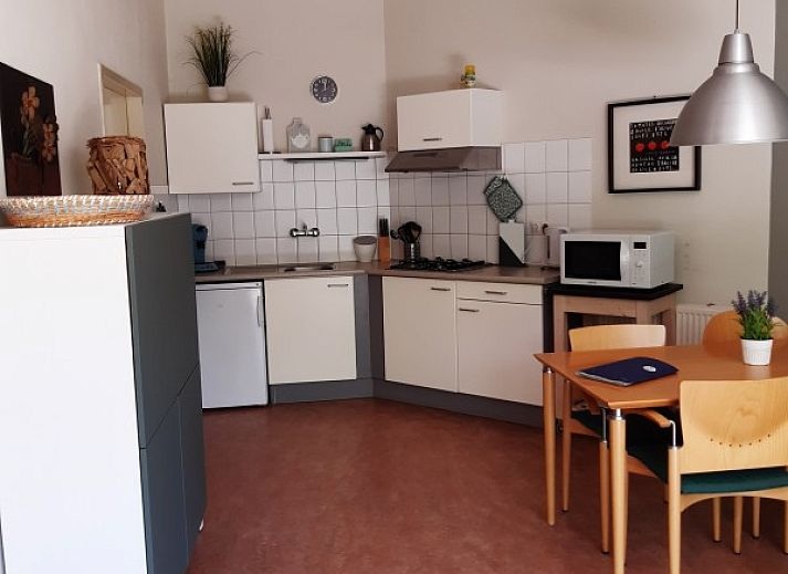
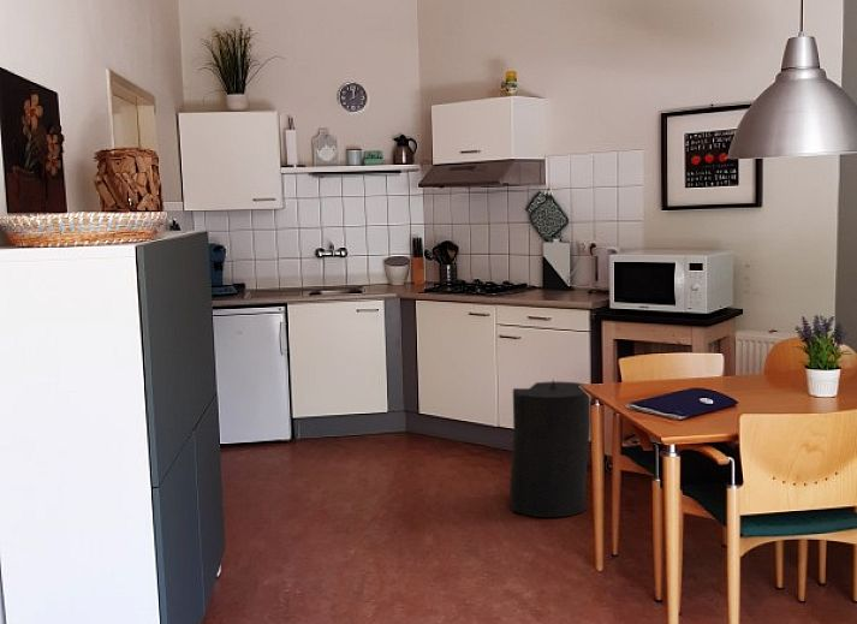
+ trash can (550, 441)
